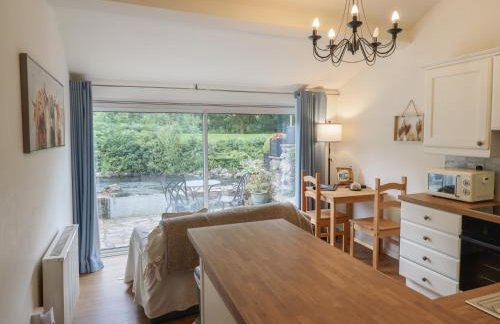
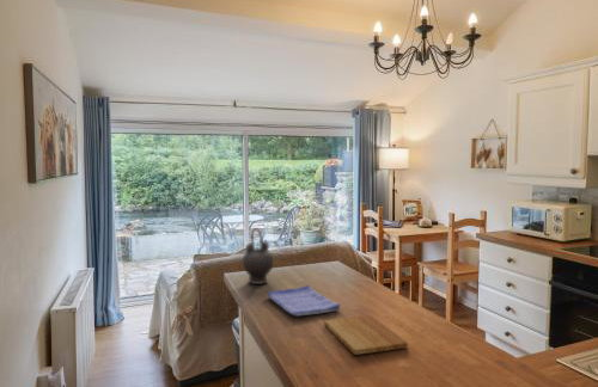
+ dish towel (301, 299)
+ cutting board (362, 332)
+ teapot (256, 254)
